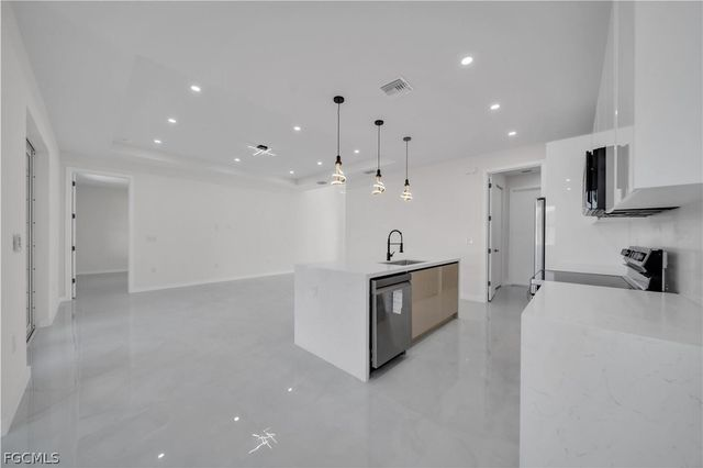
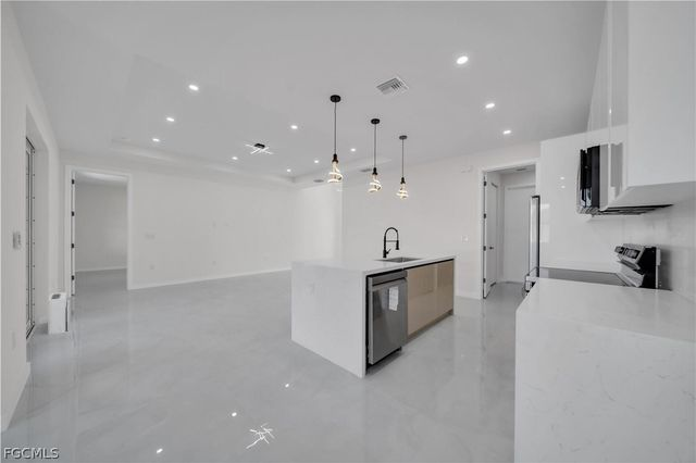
+ air purifier (59, 311)
